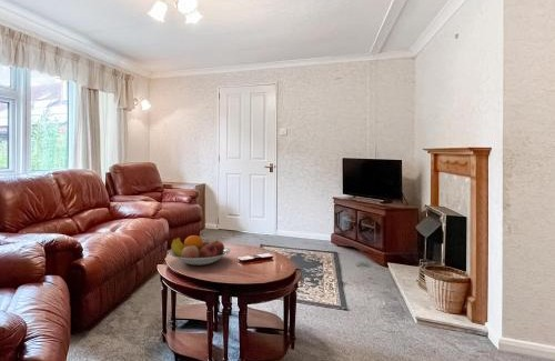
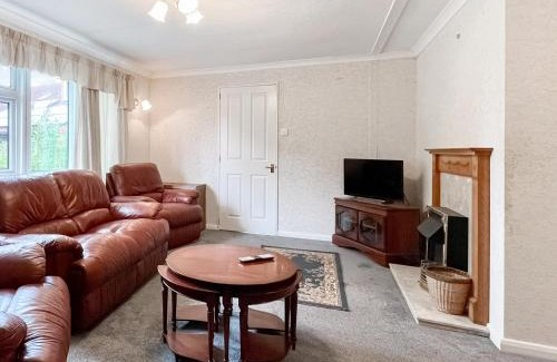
- fruit bowl (200, 248)
